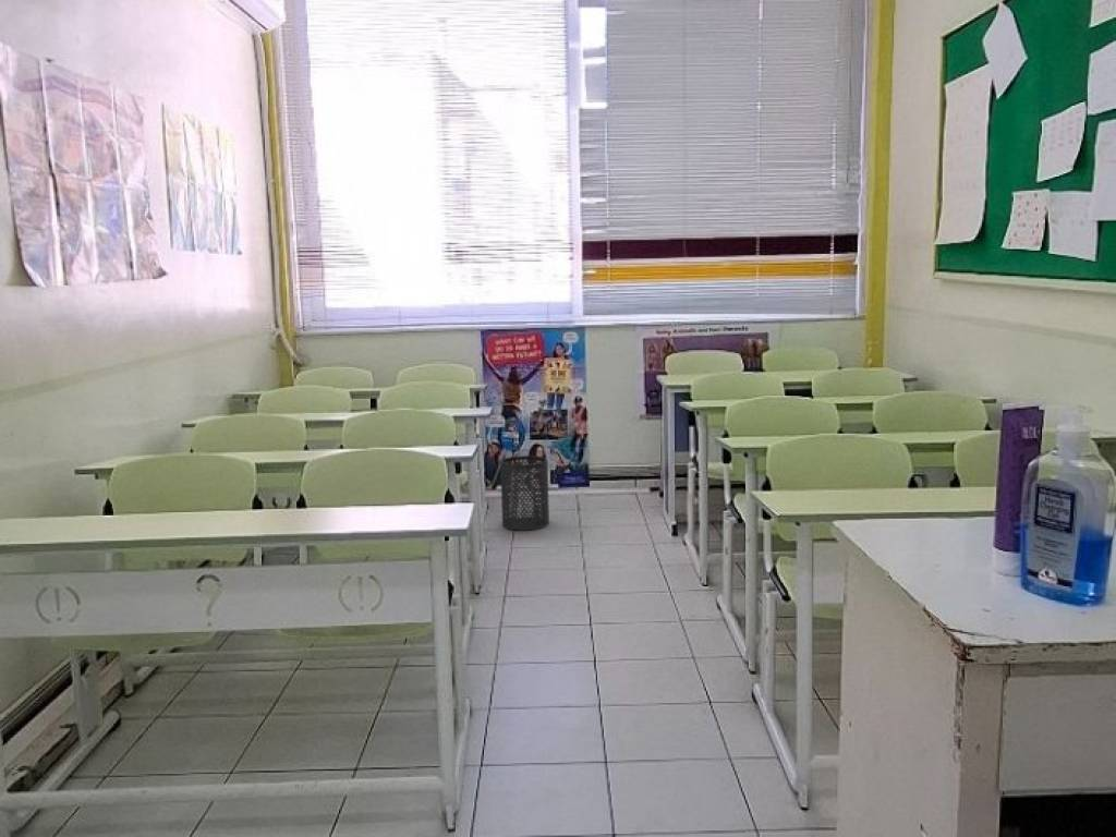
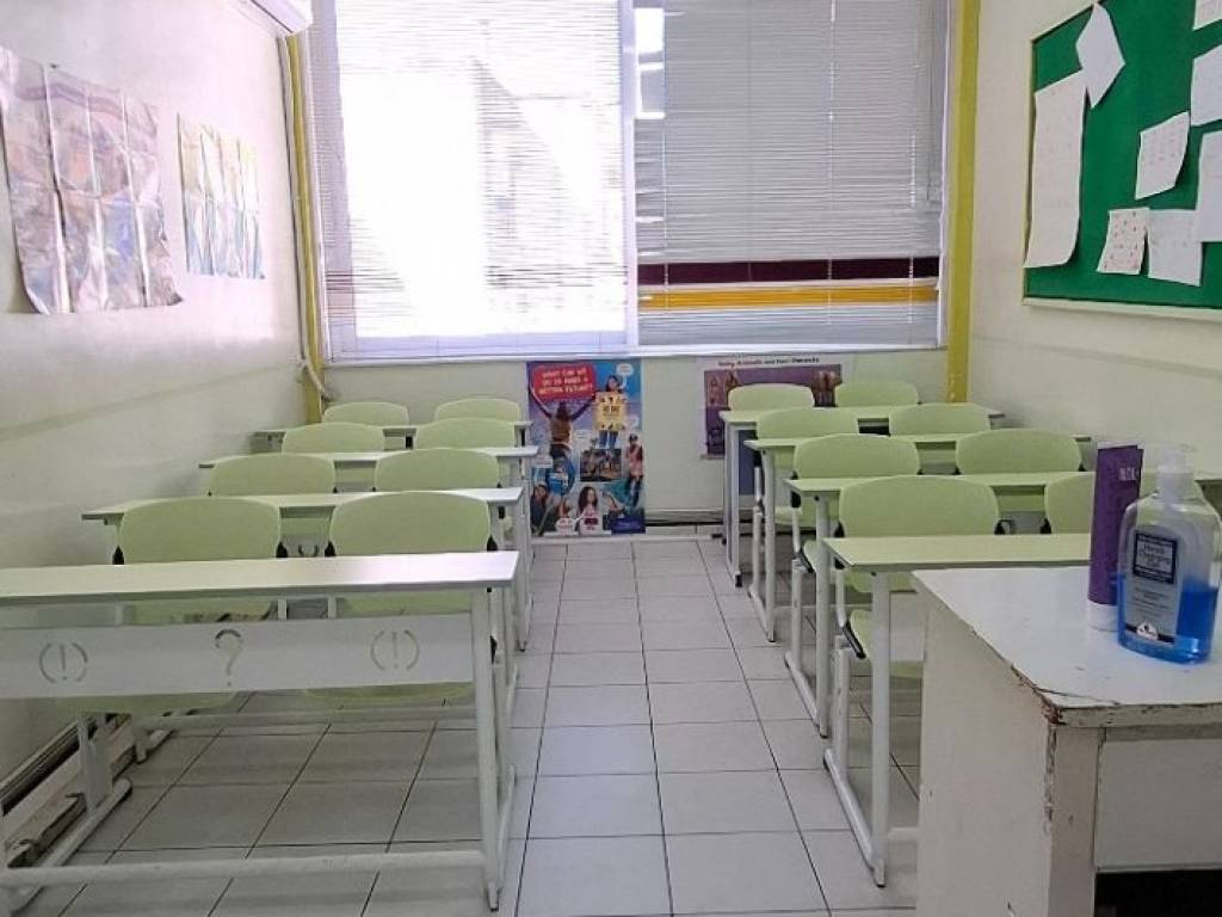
- trash can (524, 492)
